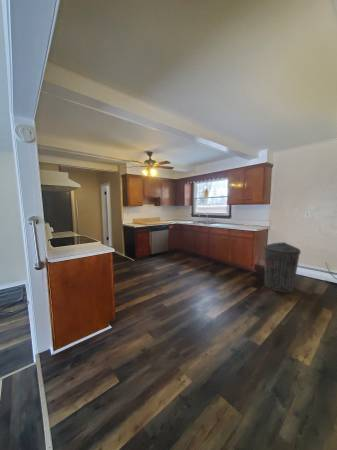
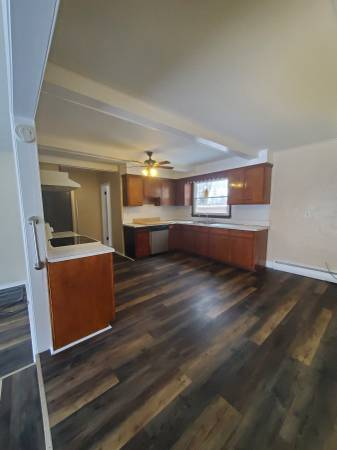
- trash can (280, 264)
